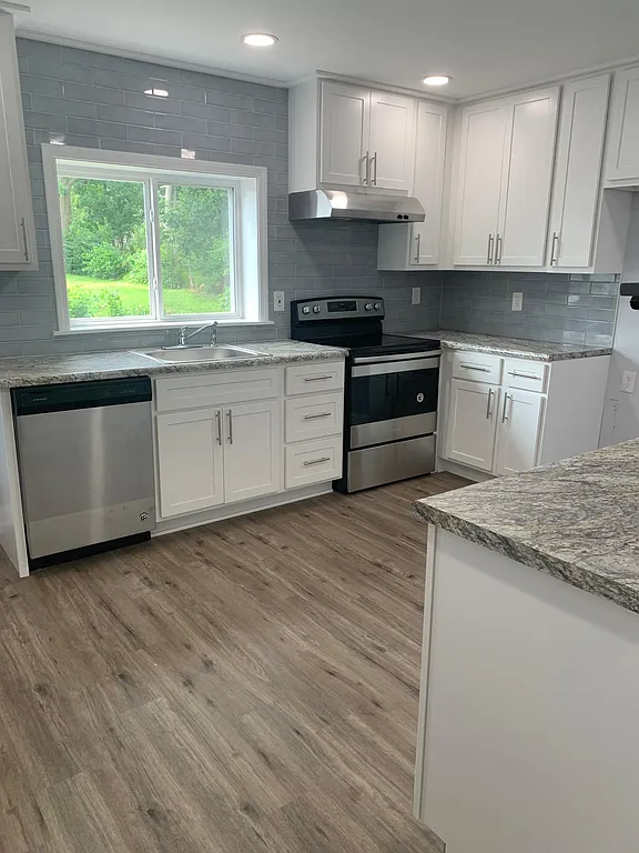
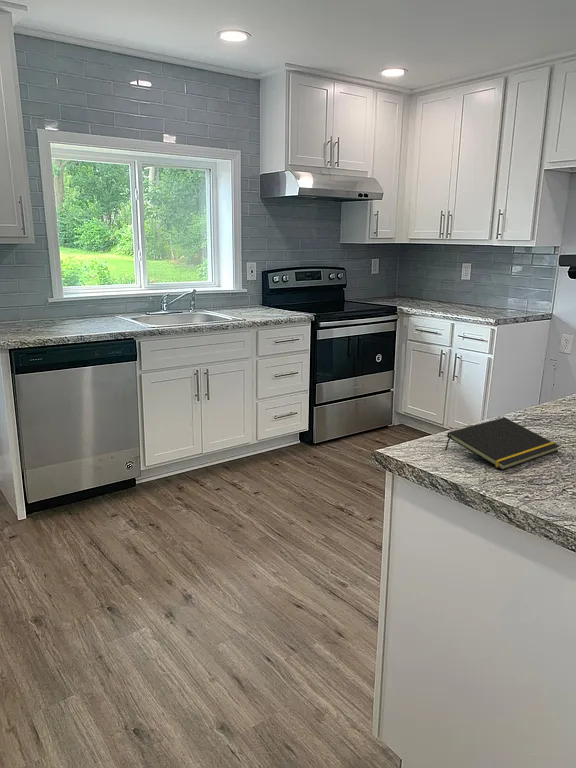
+ notepad (503, 441)
